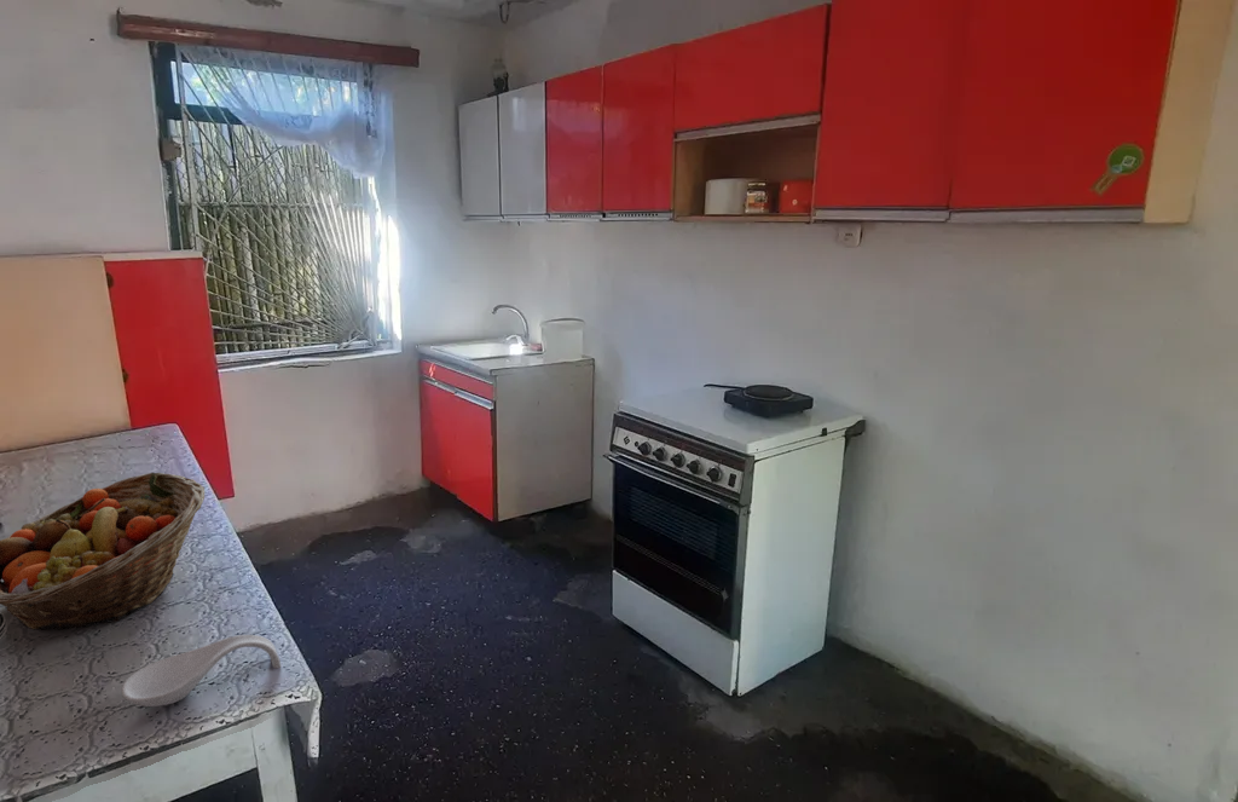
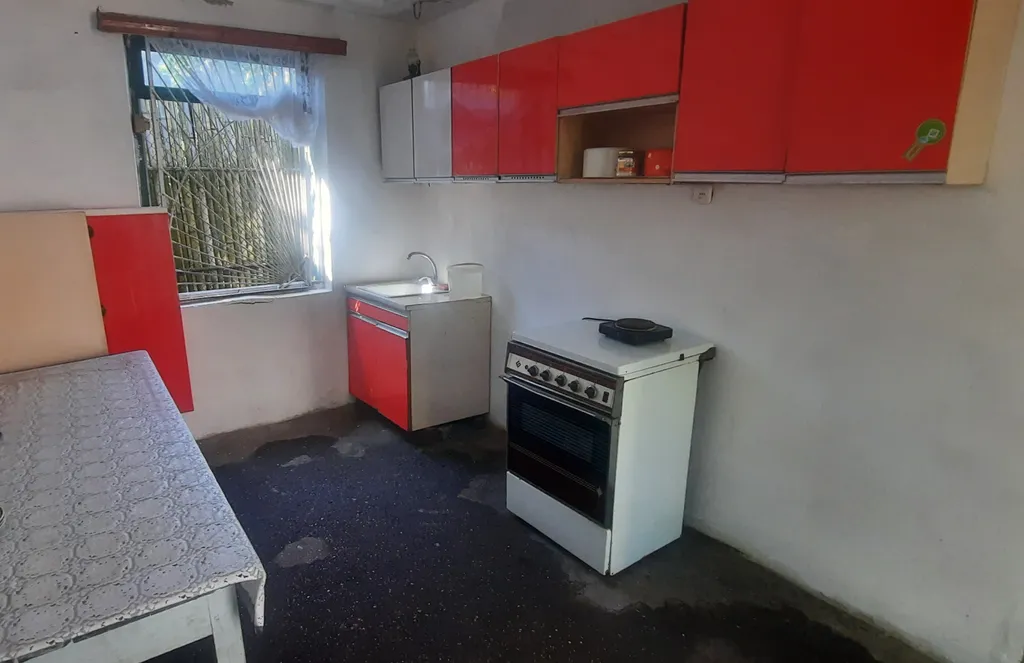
- spoon rest (203, 667)
- fruit basket (100, 544)
